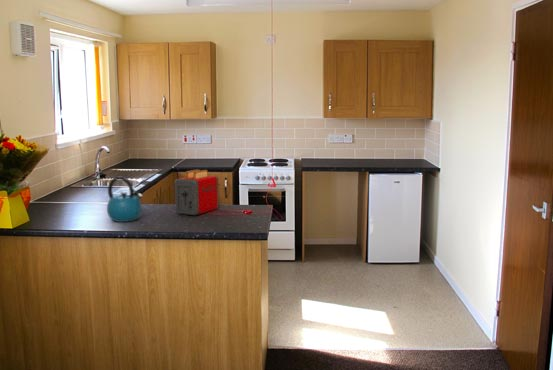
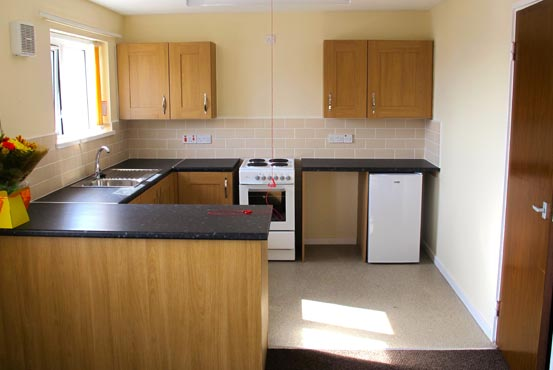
- kettle (125, 198)
- toaster (197, 191)
